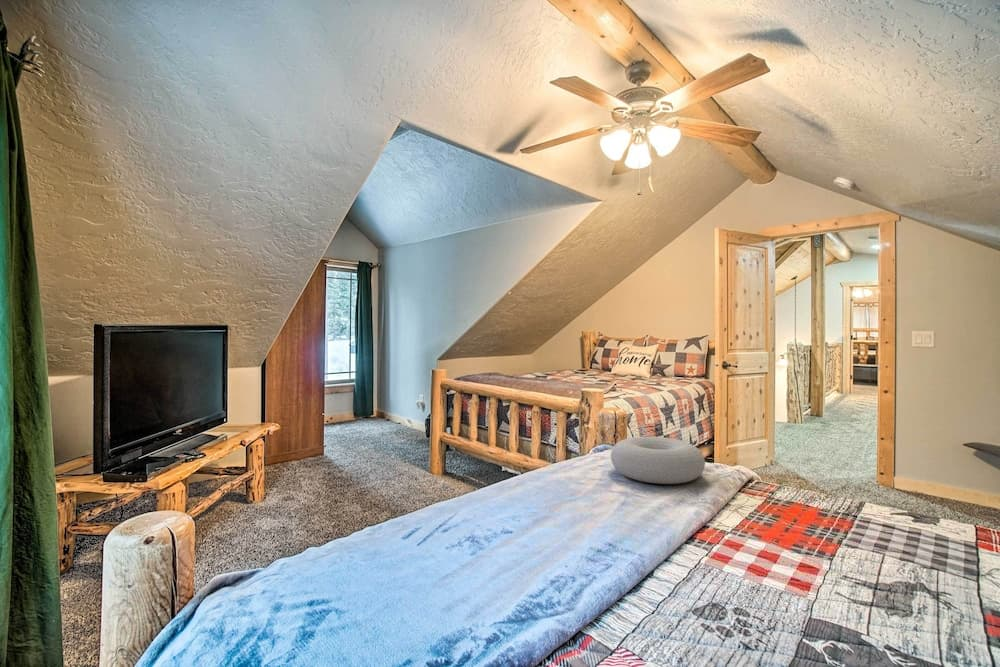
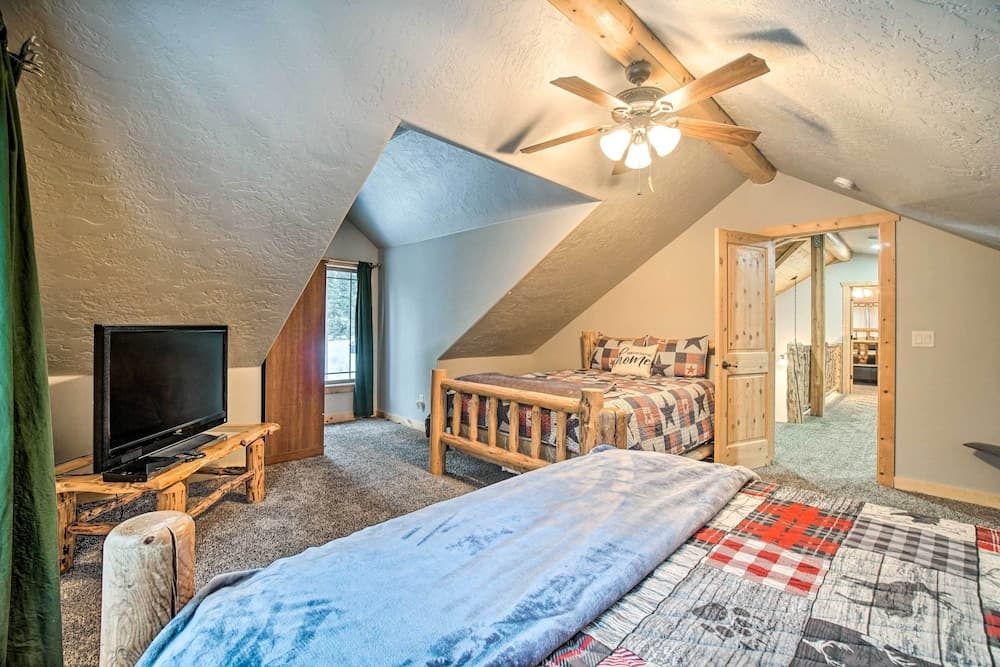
- cushion (656, 458)
